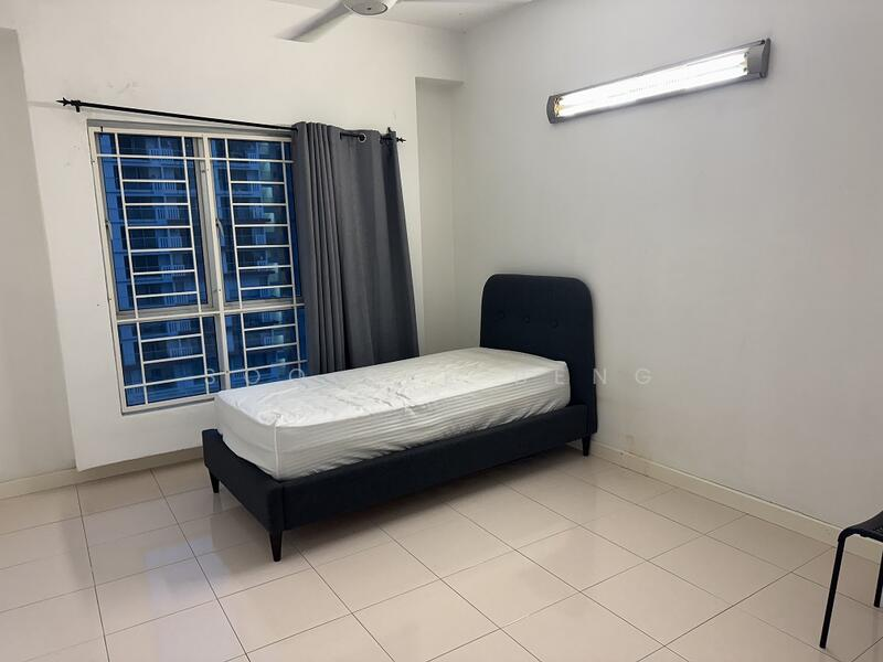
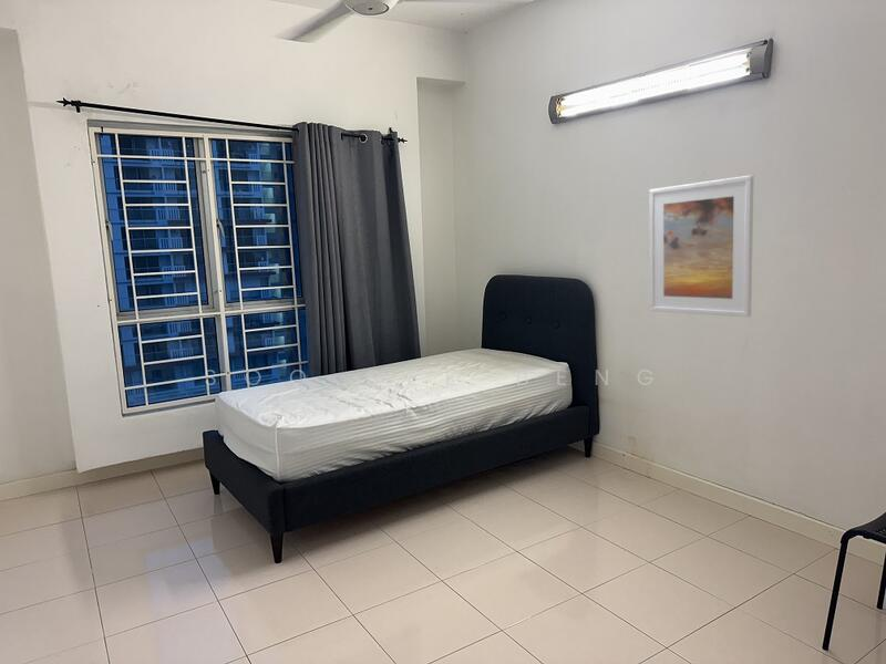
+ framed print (697, 249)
